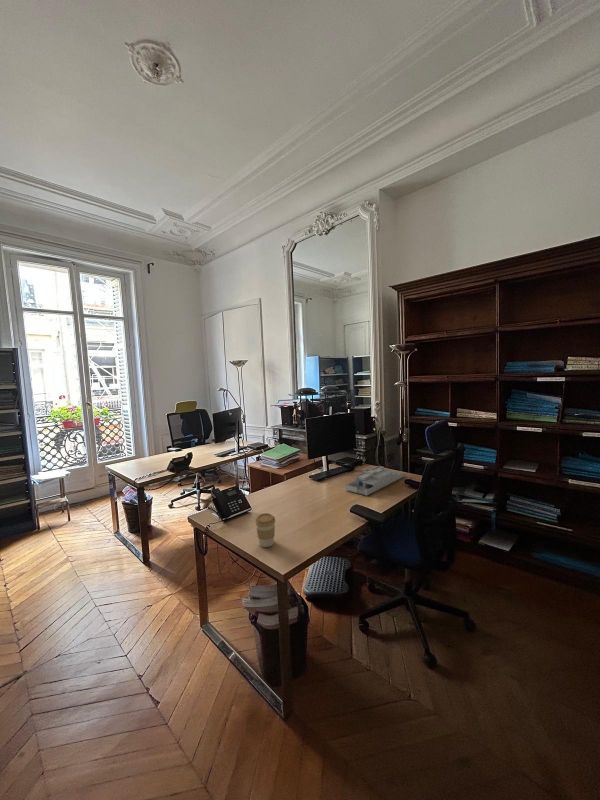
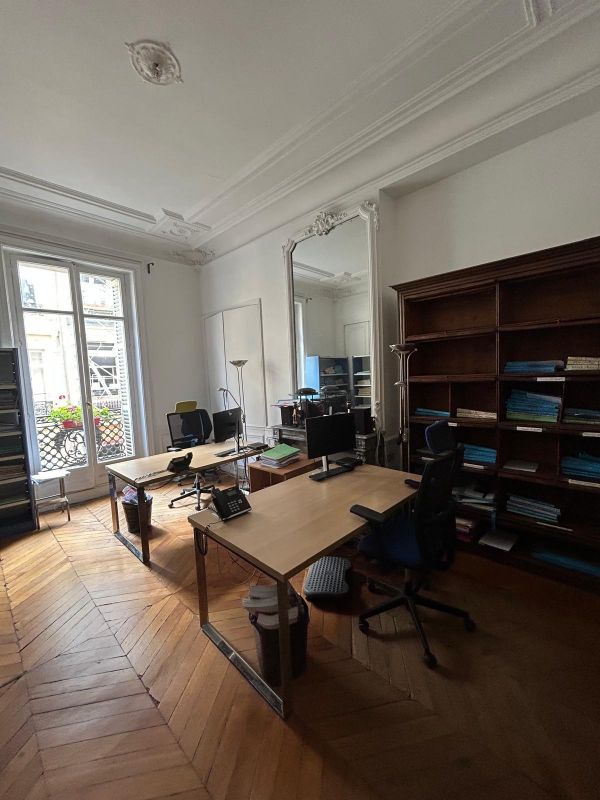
- coffee cup (265, 529)
- desk organizer (375, 477)
